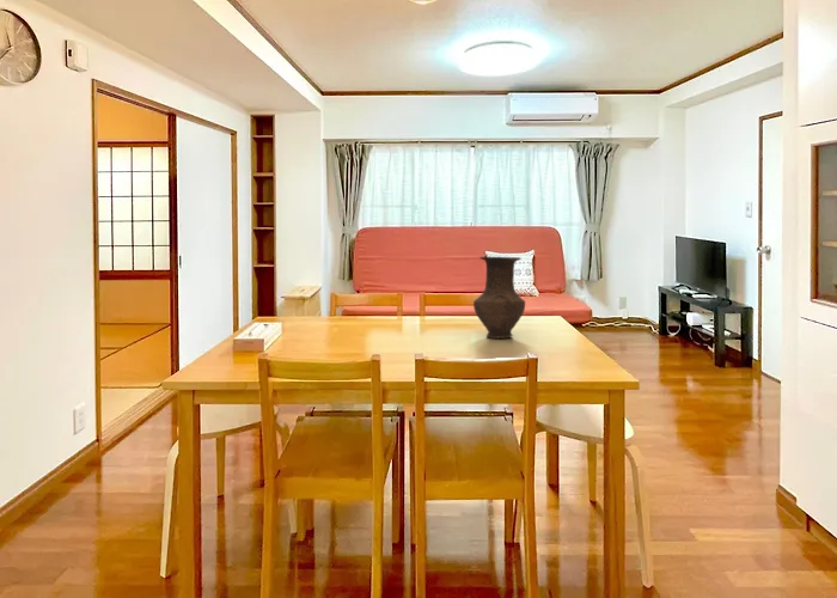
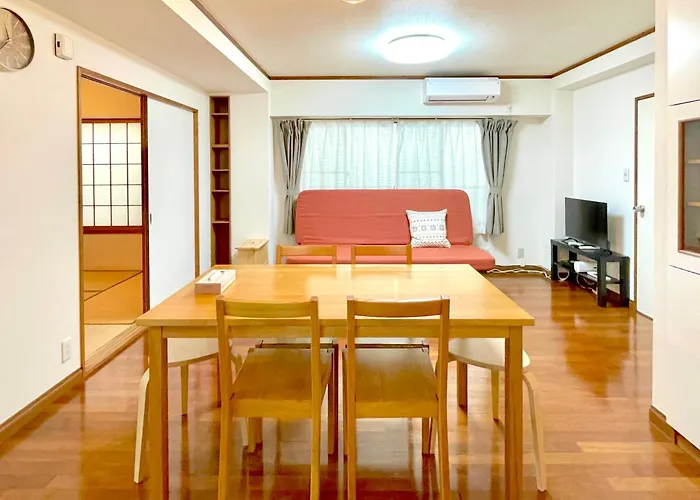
- vase (499, 297)
